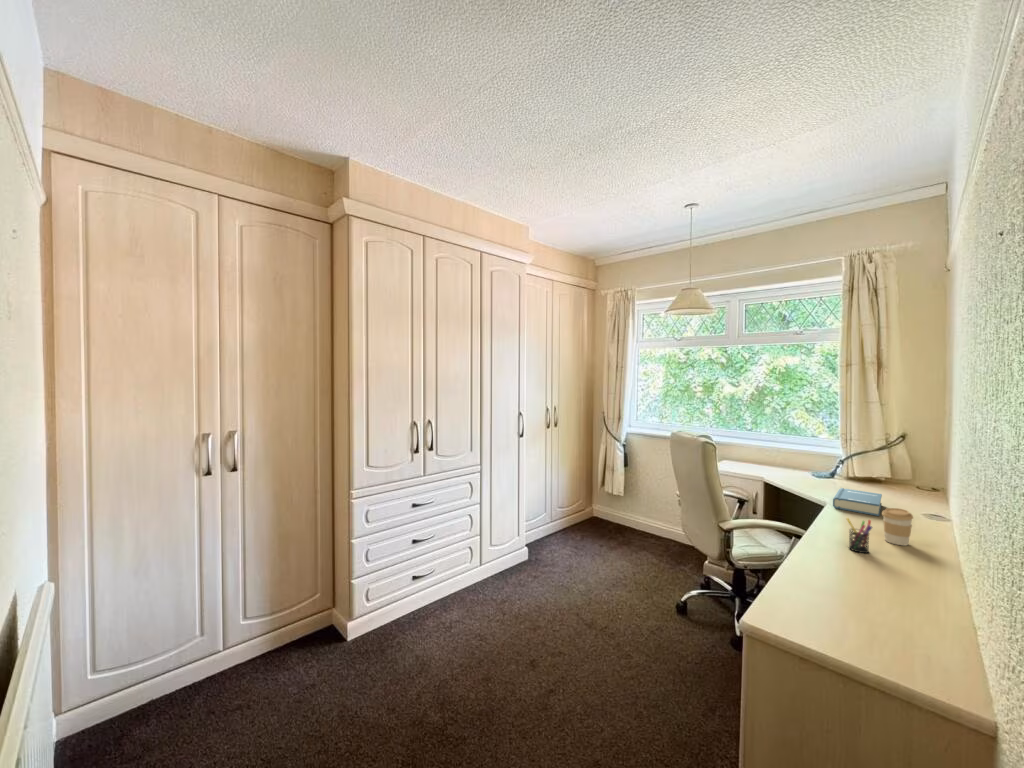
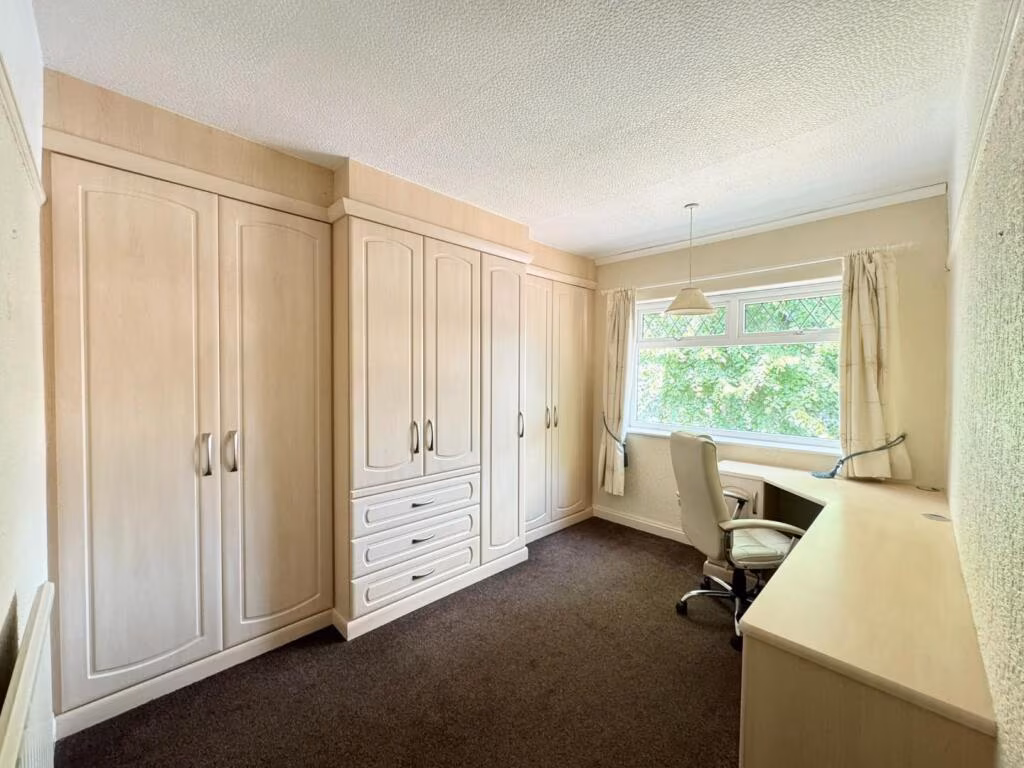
- pen holder (860, 533)
- hardback book (857, 500)
- coffee cup (896, 526)
